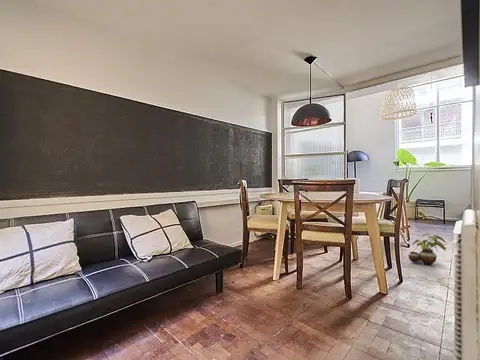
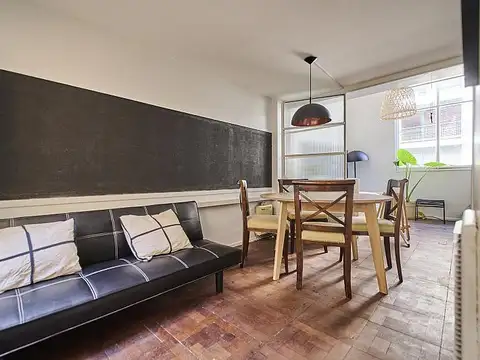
- potted plant (426, 248)
